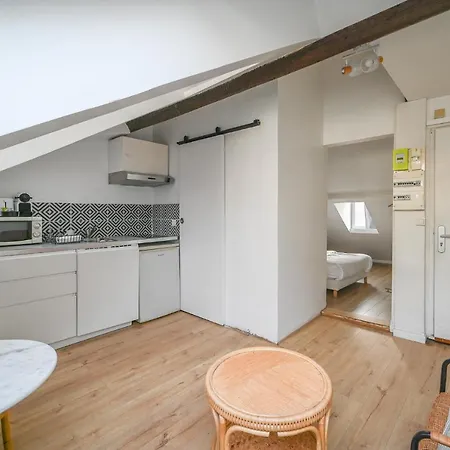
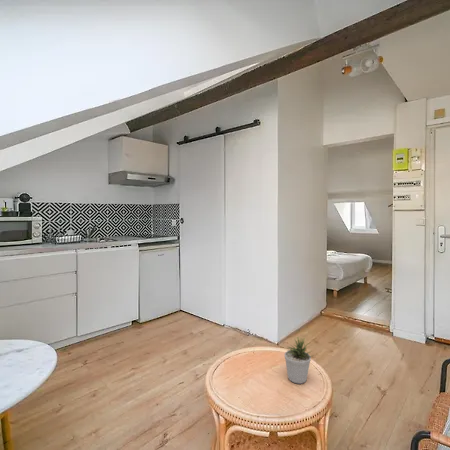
+ potted plant (298, 358)
